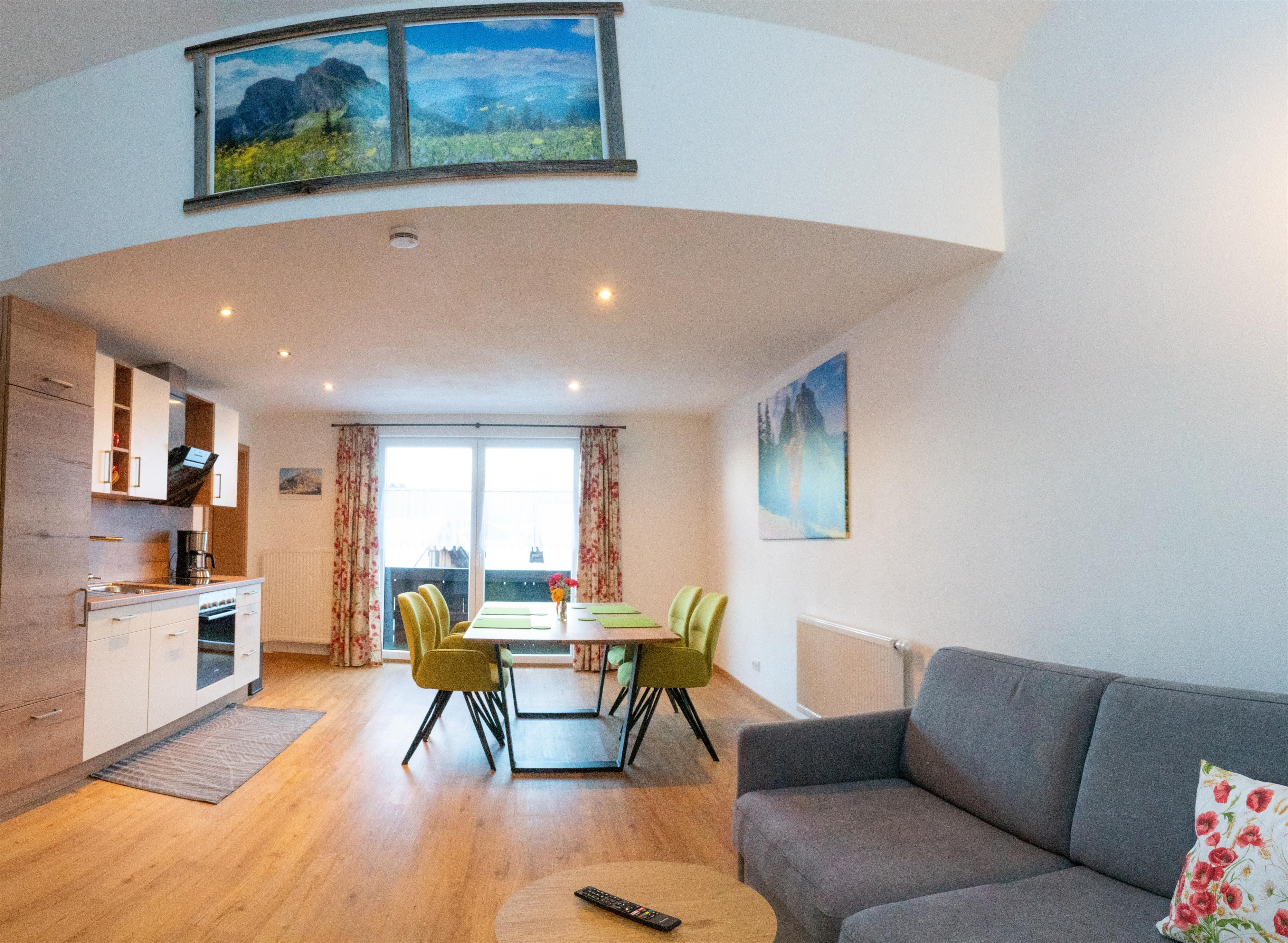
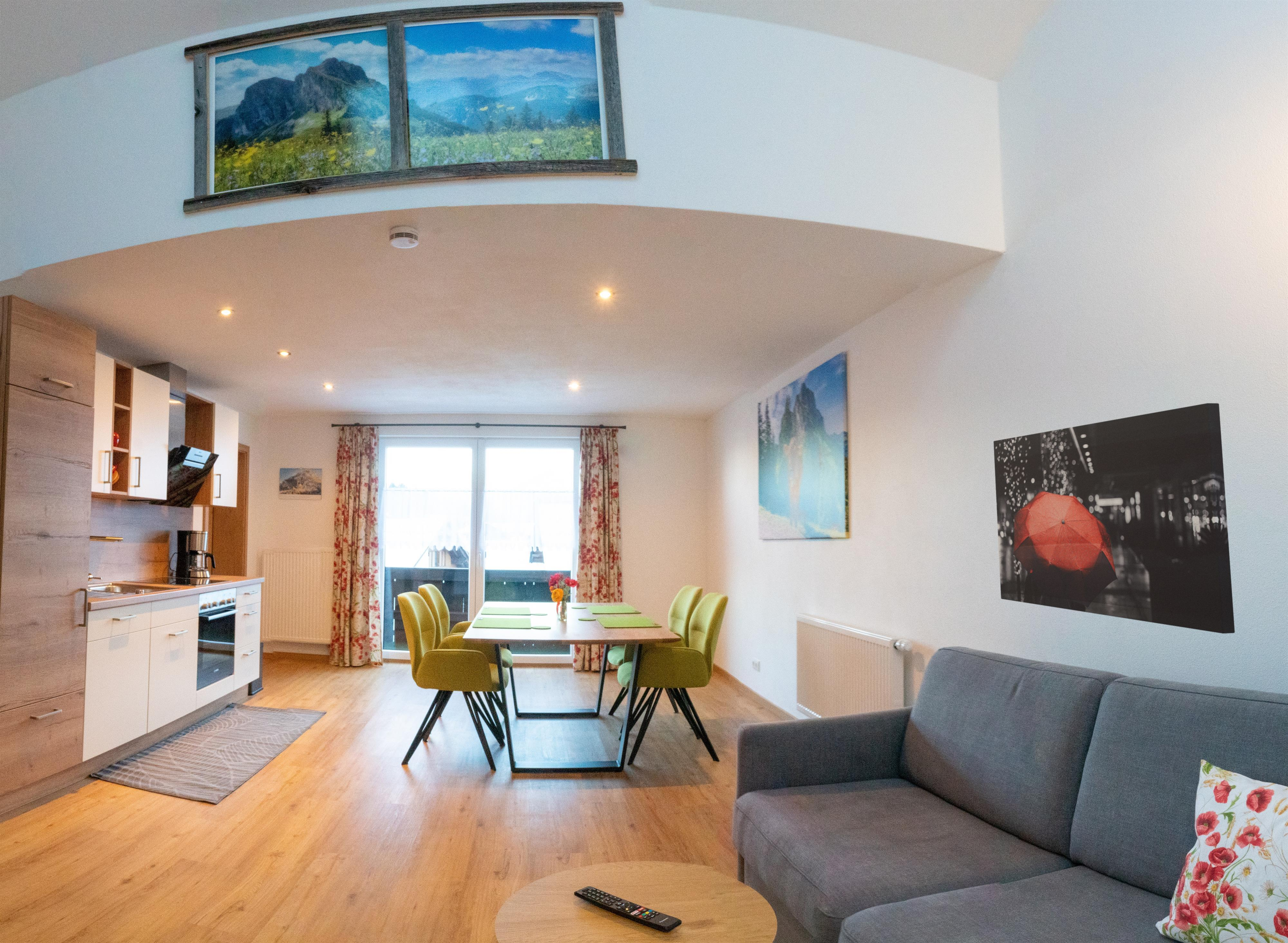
+ wall art (1091, 518)
